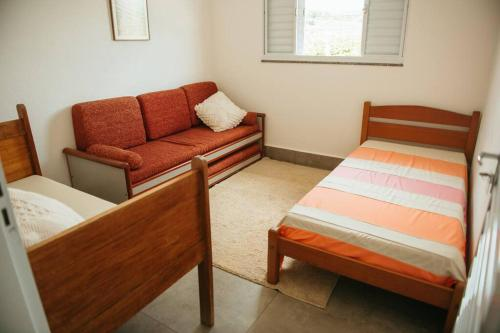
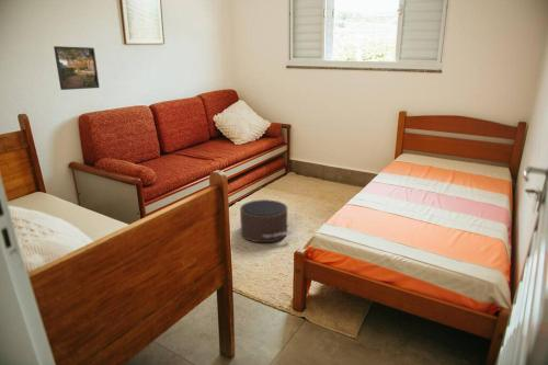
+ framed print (78, 68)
+ pouf (267, 219)
